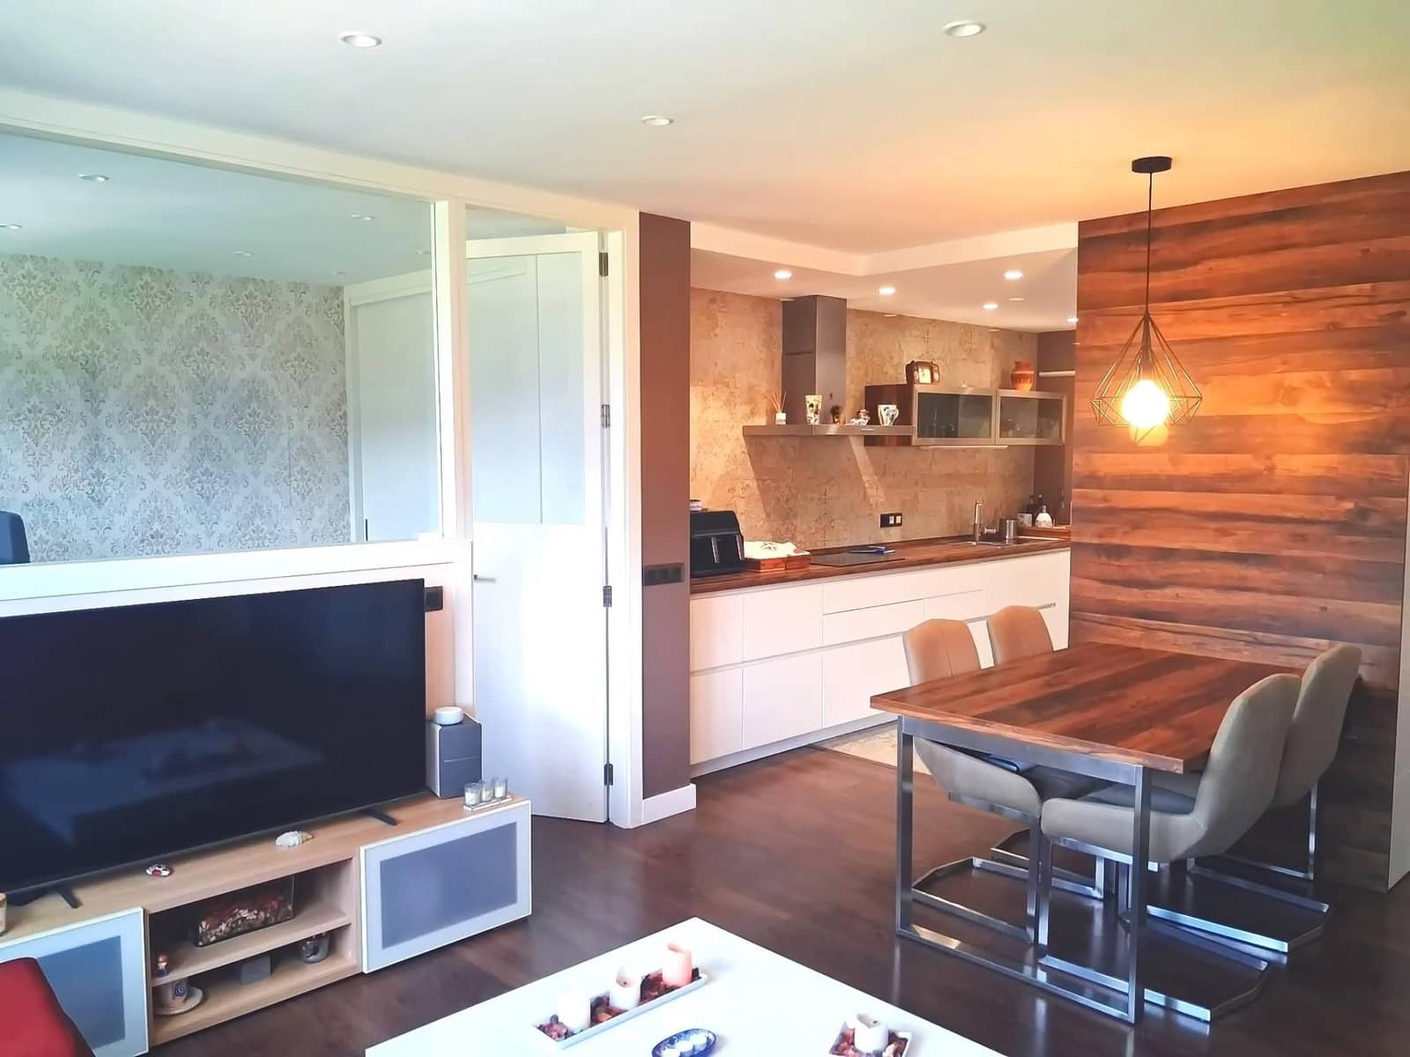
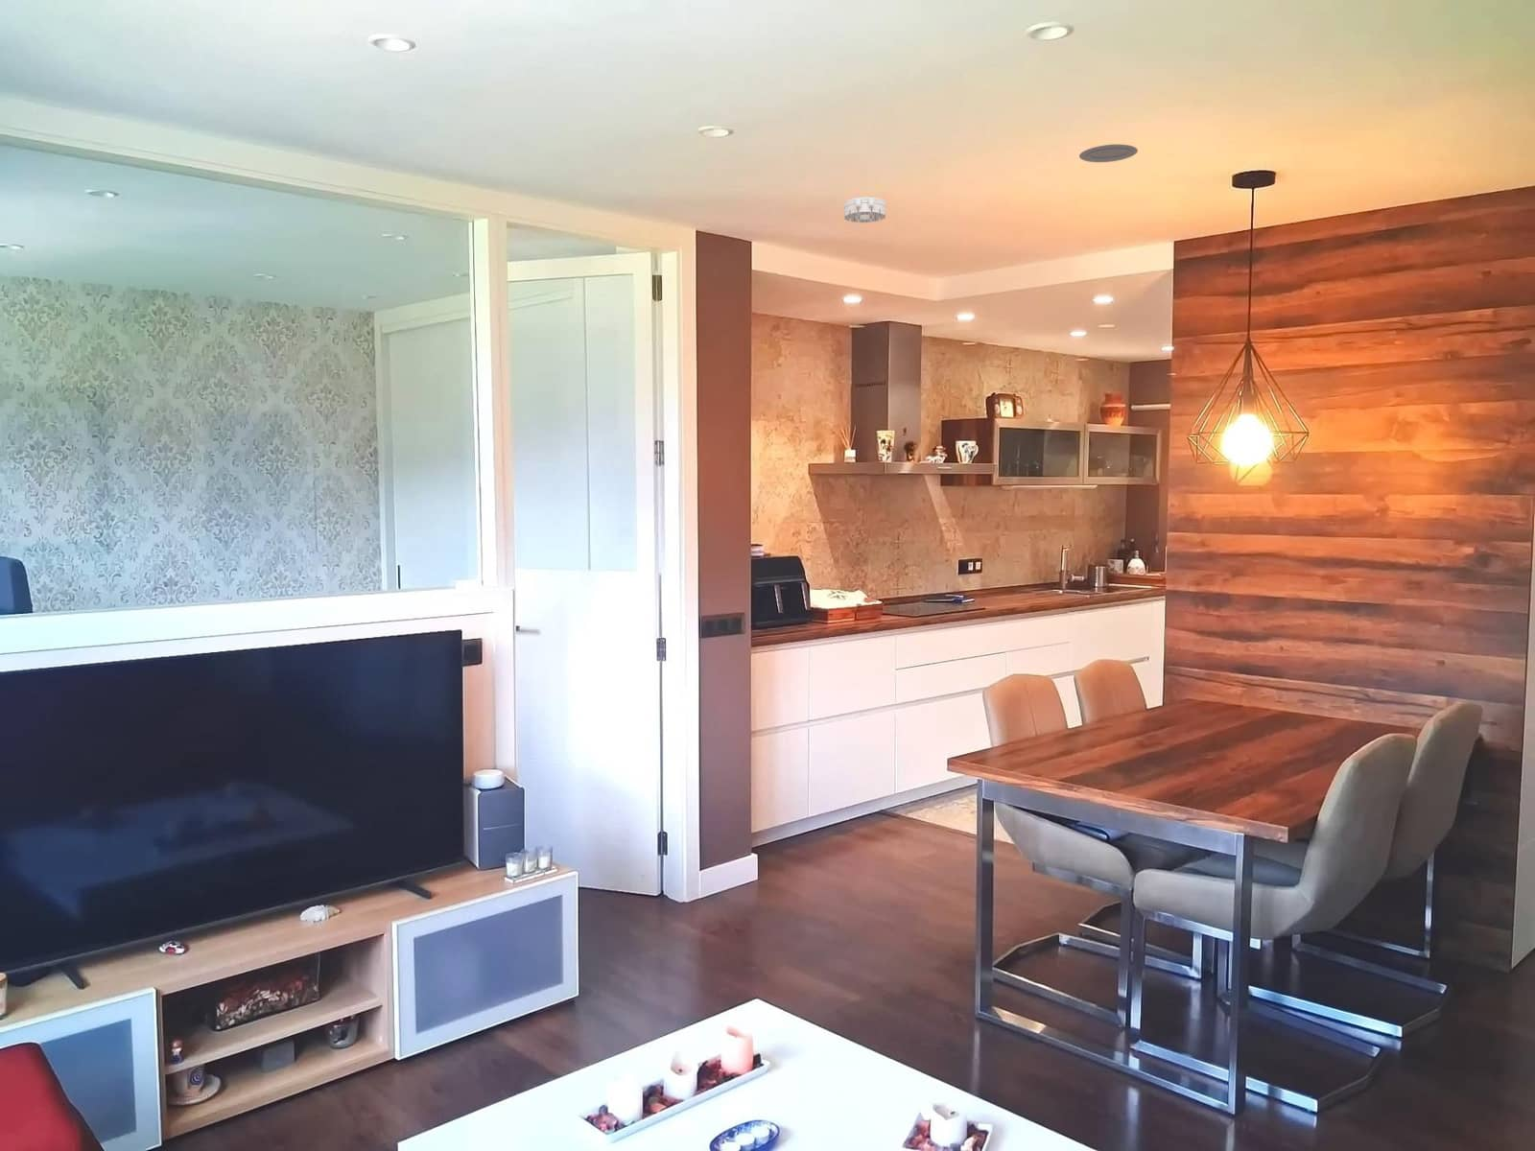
+ smoke detector (864, 209)
+ recessed light (1108, 150)
